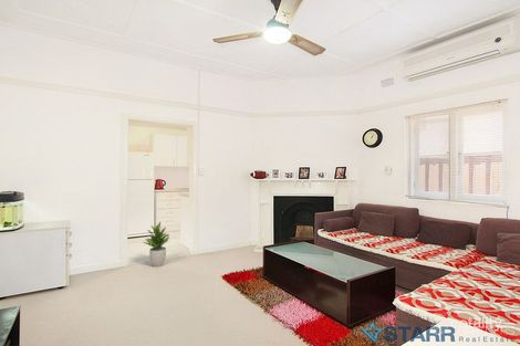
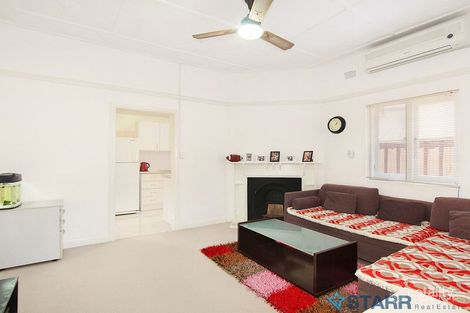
- potted plant (157, 243)
